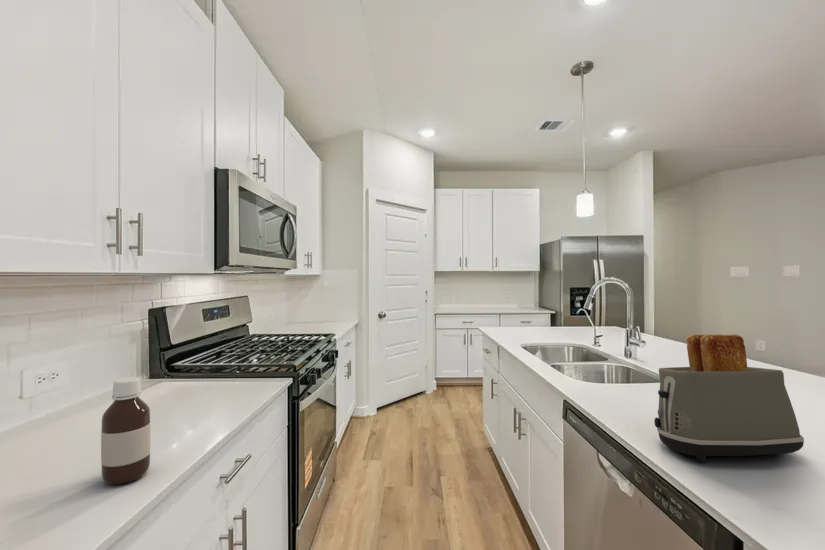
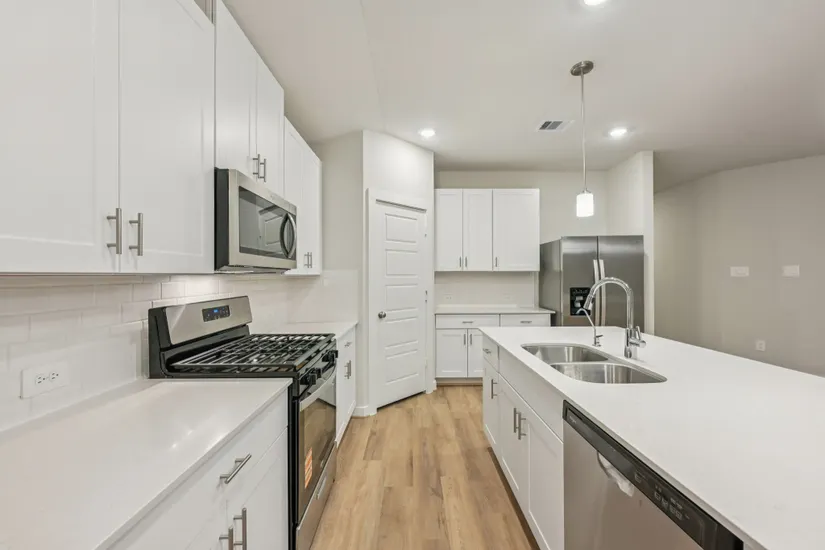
- toaster (724, 392)
- bottle (126, 428)
